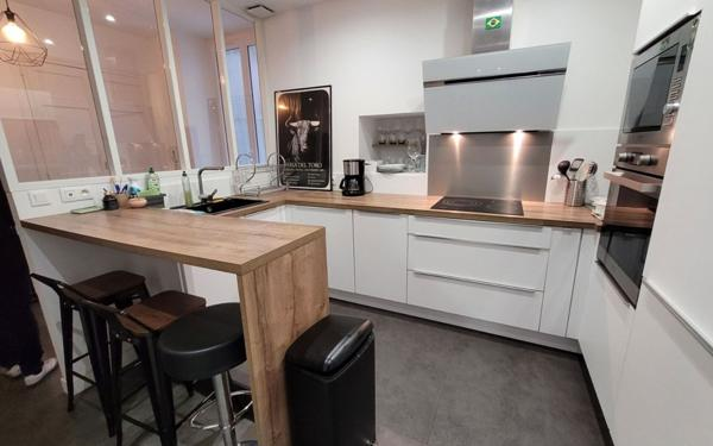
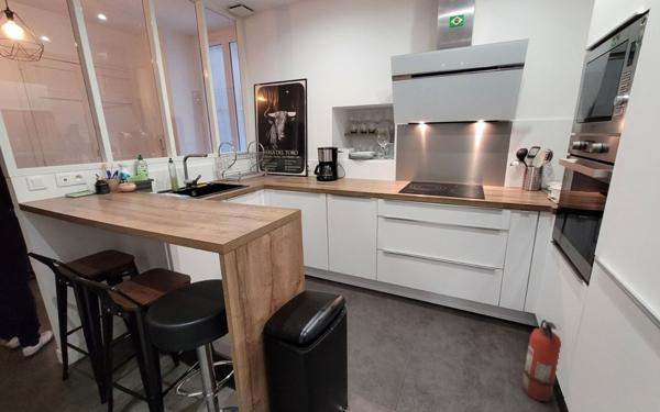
+ fire extinguisher (542, 354)
